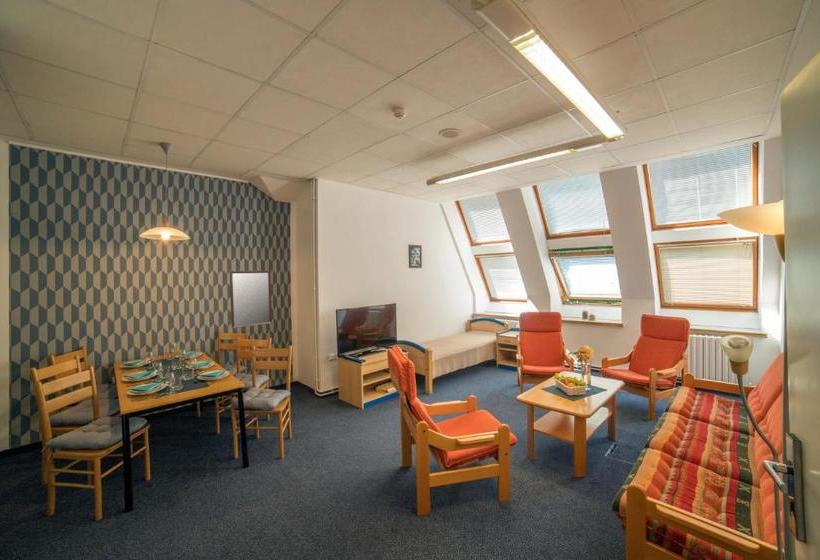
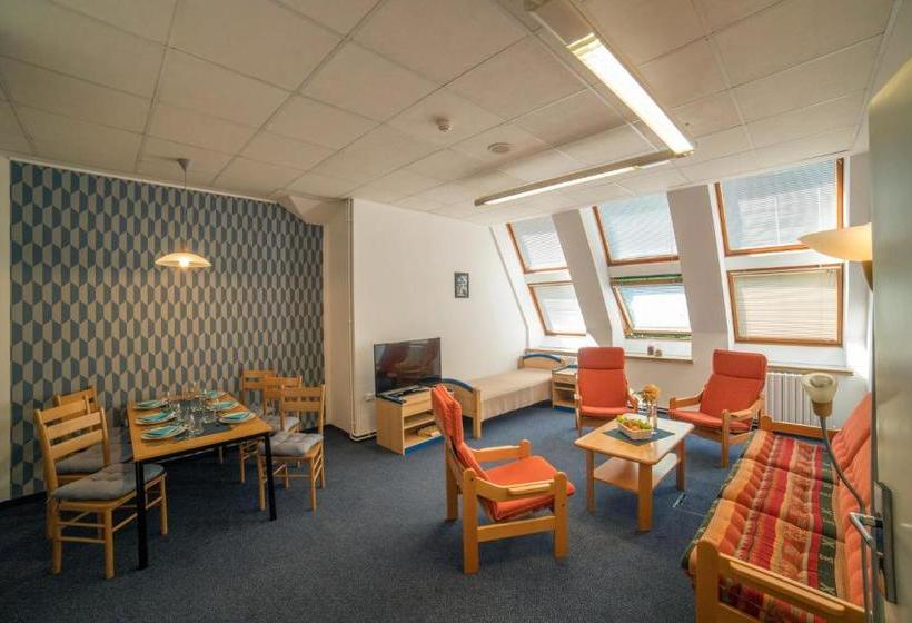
- home mirror (251, 298)
